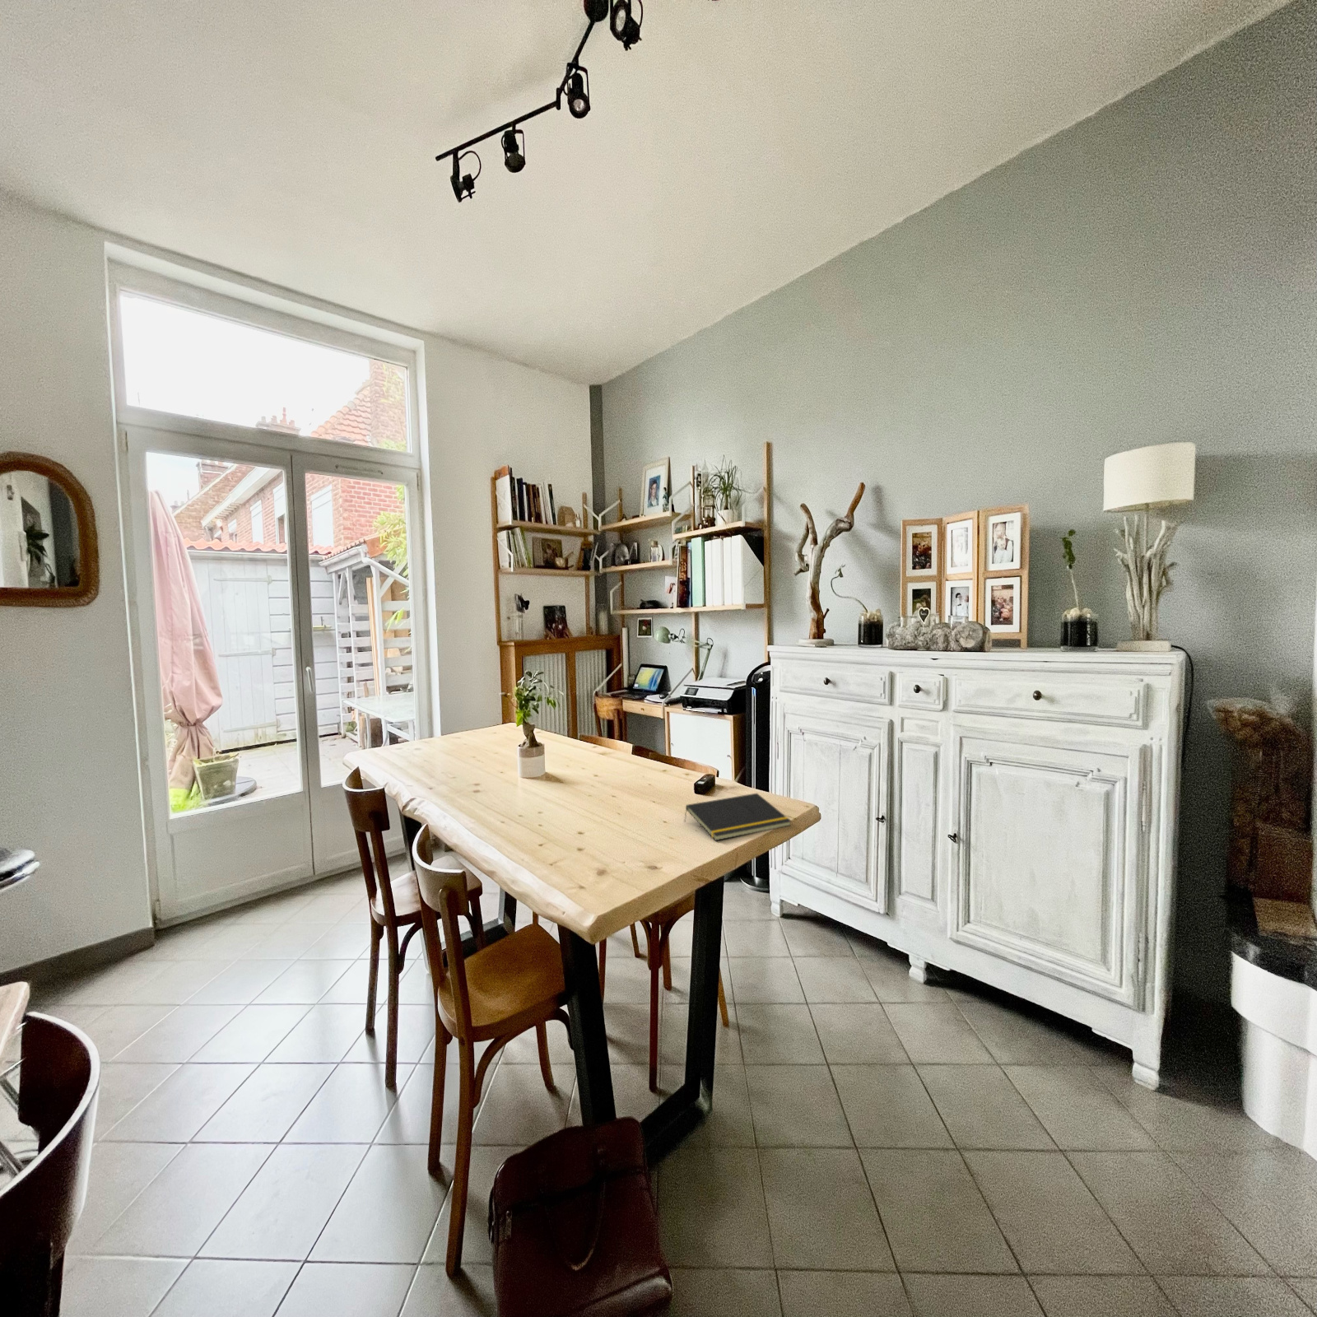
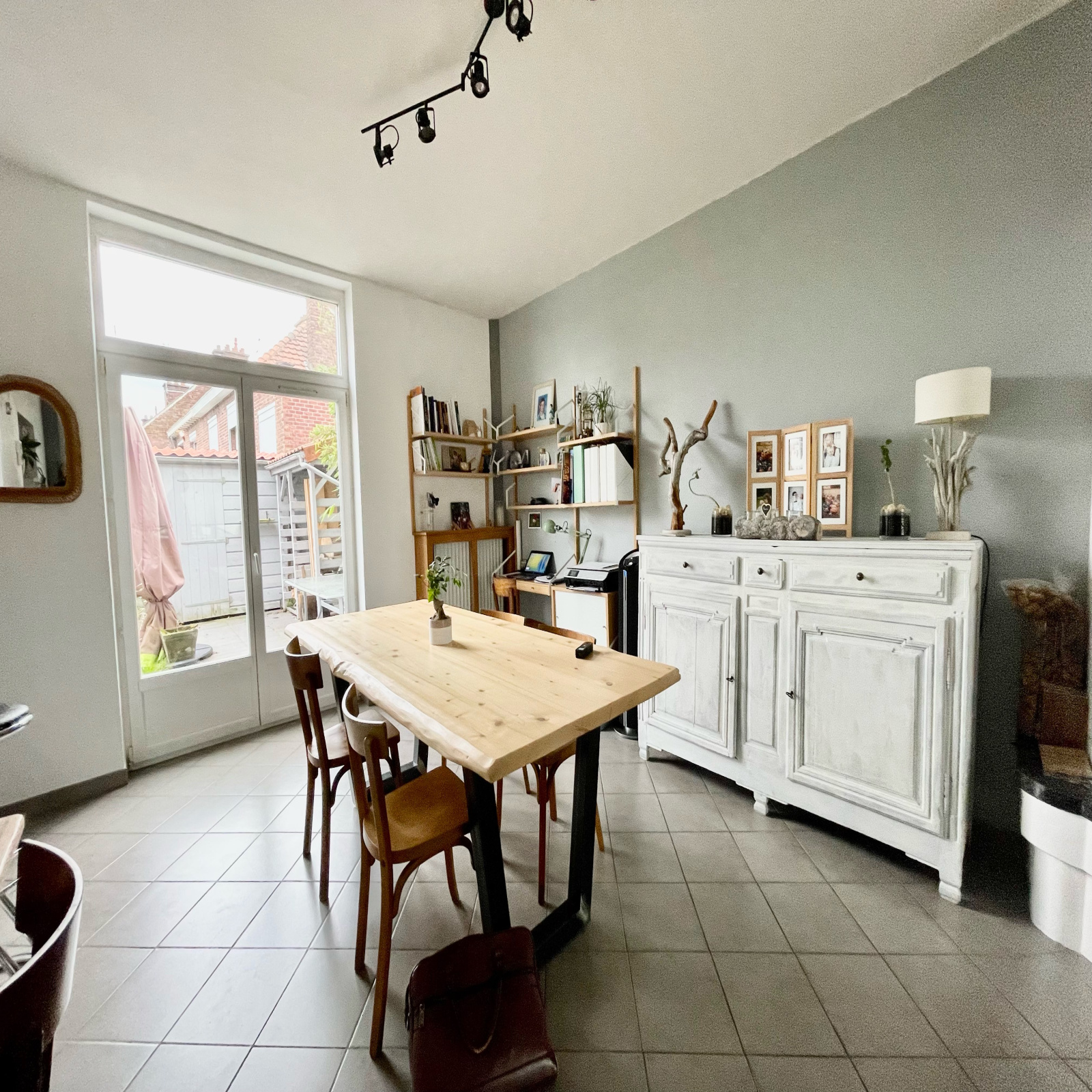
- notepad (738, 815)
